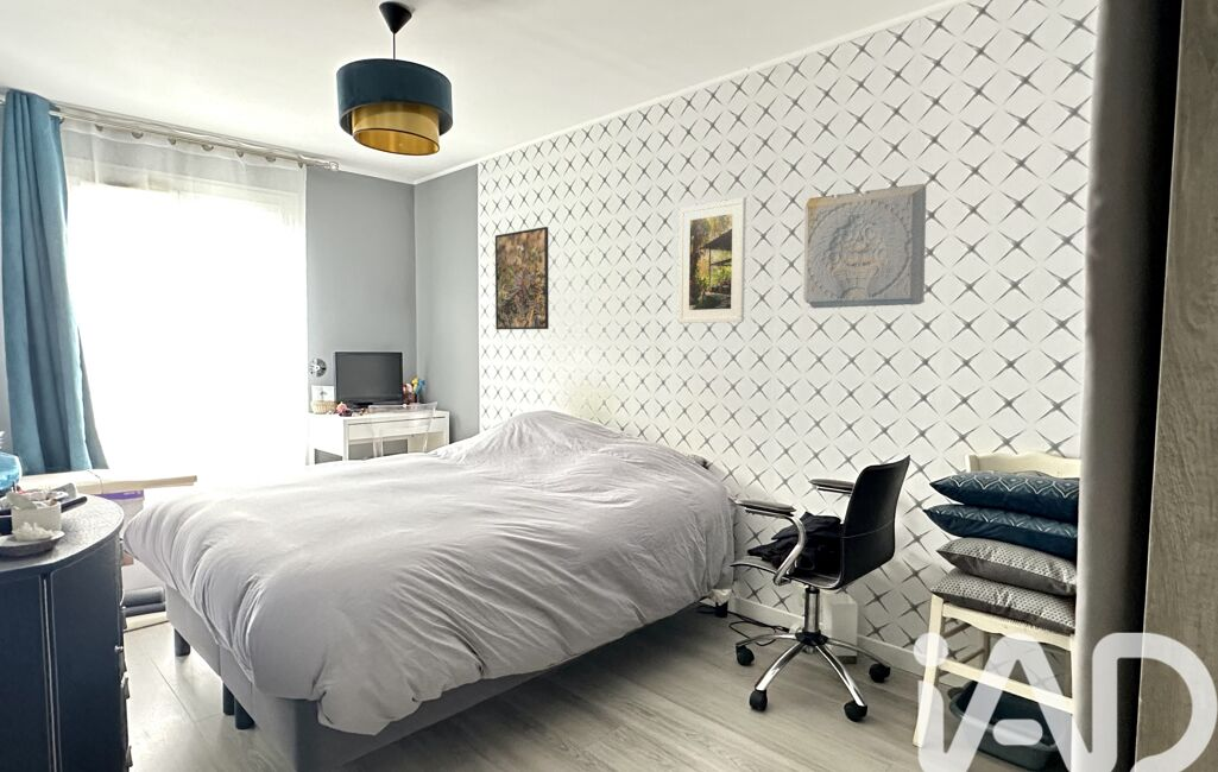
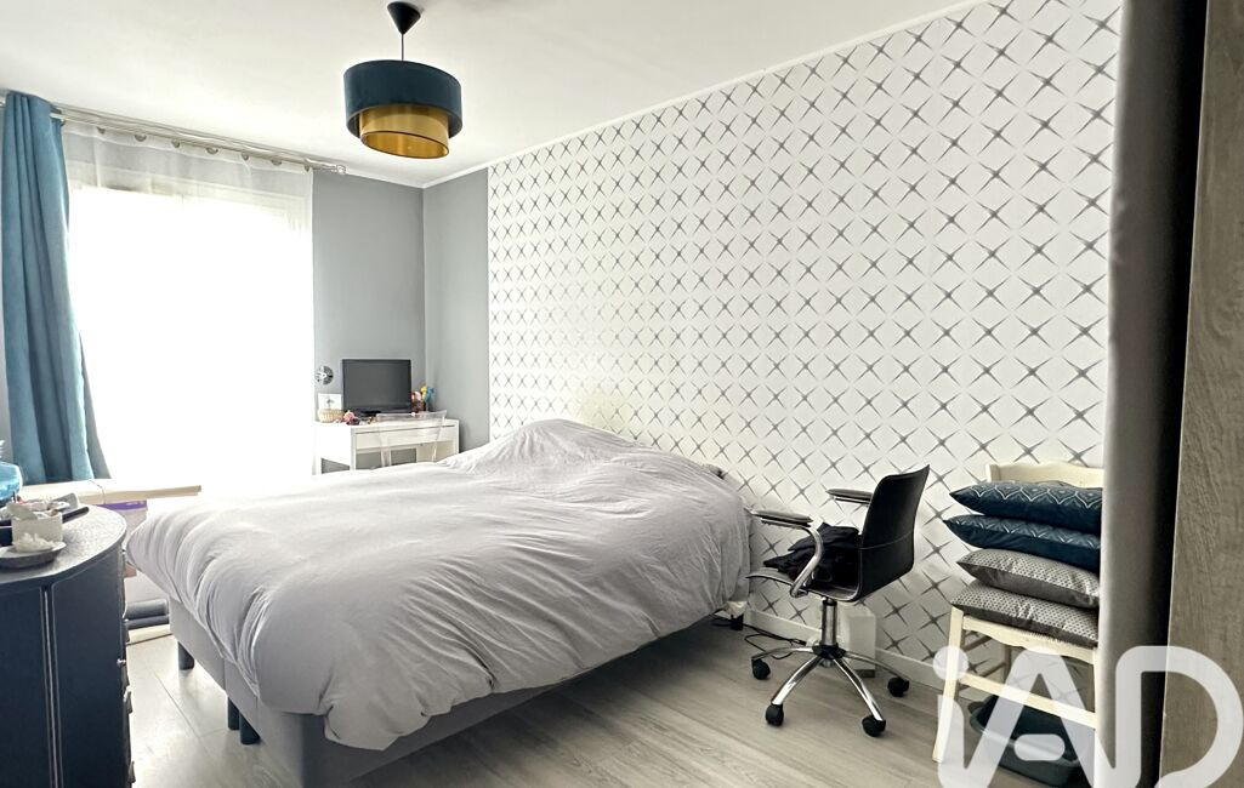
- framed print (520, 280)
- decorative wall panel (859, 248)
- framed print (711, 262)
